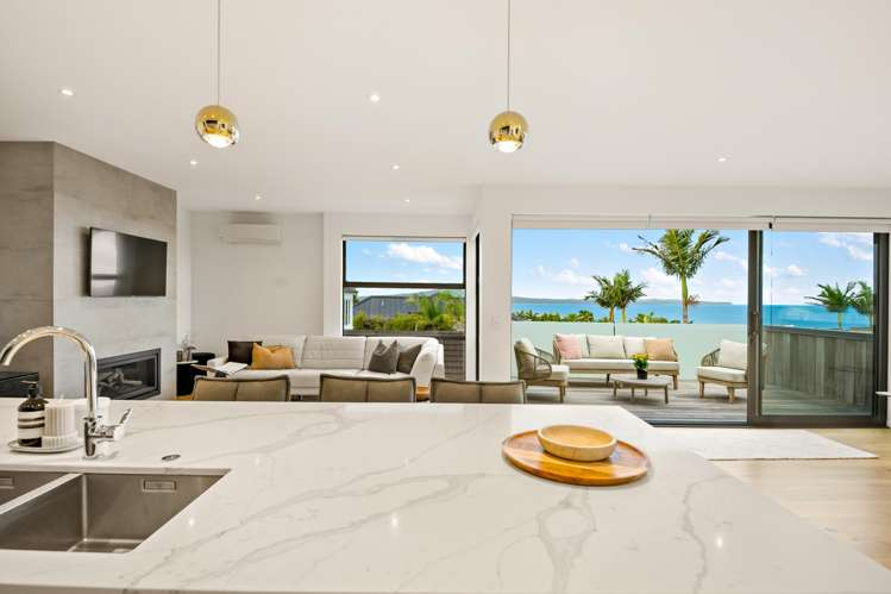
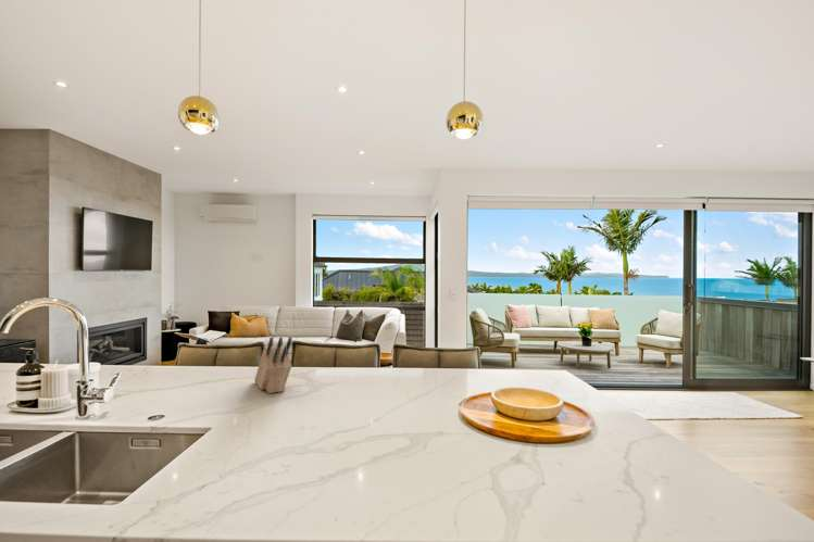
+ knife block (273, 361)
